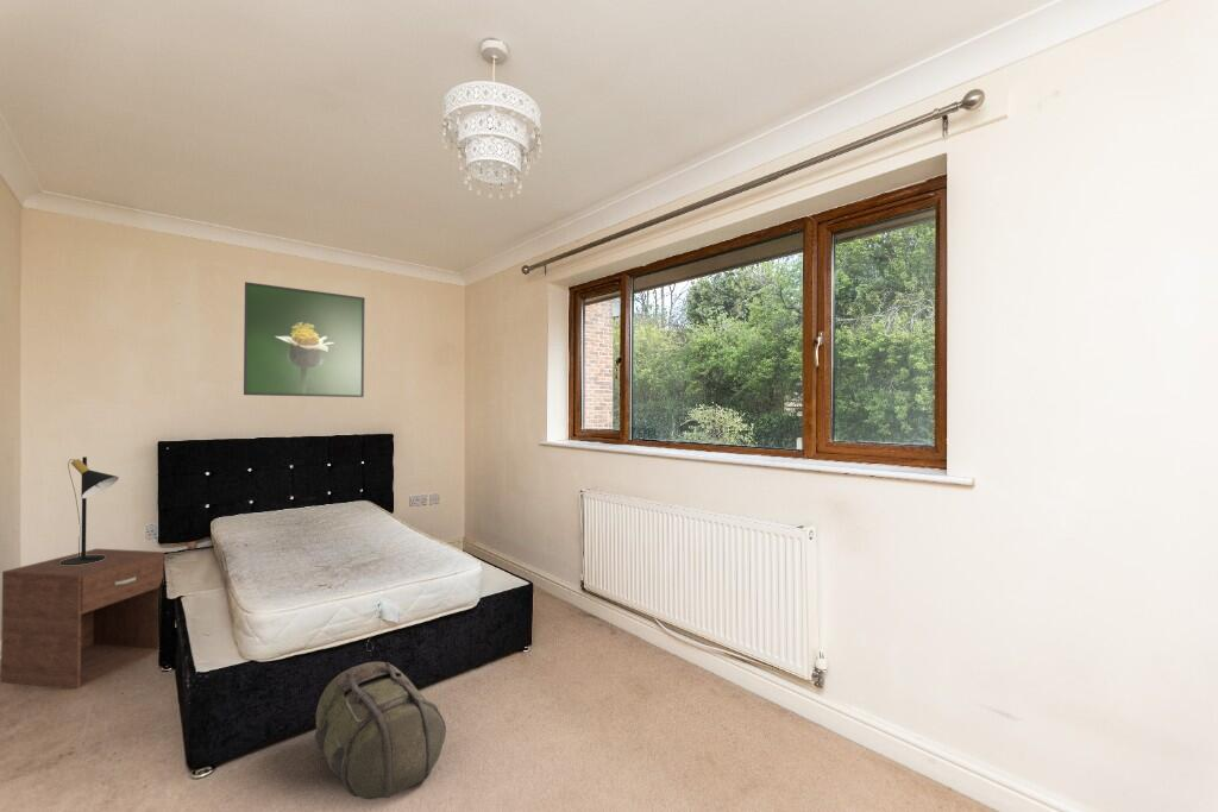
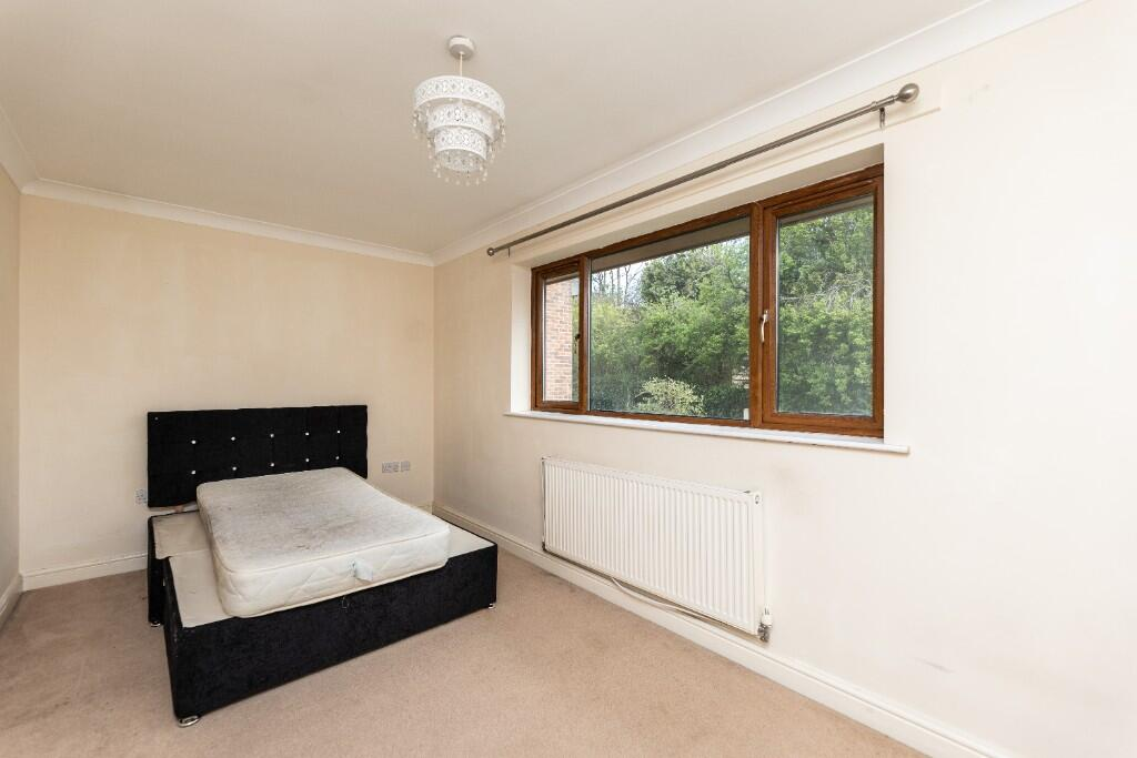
- table lamp (86, 508)
- backpack (381, 717)
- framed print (307, 342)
- nightstand (90, 612)
